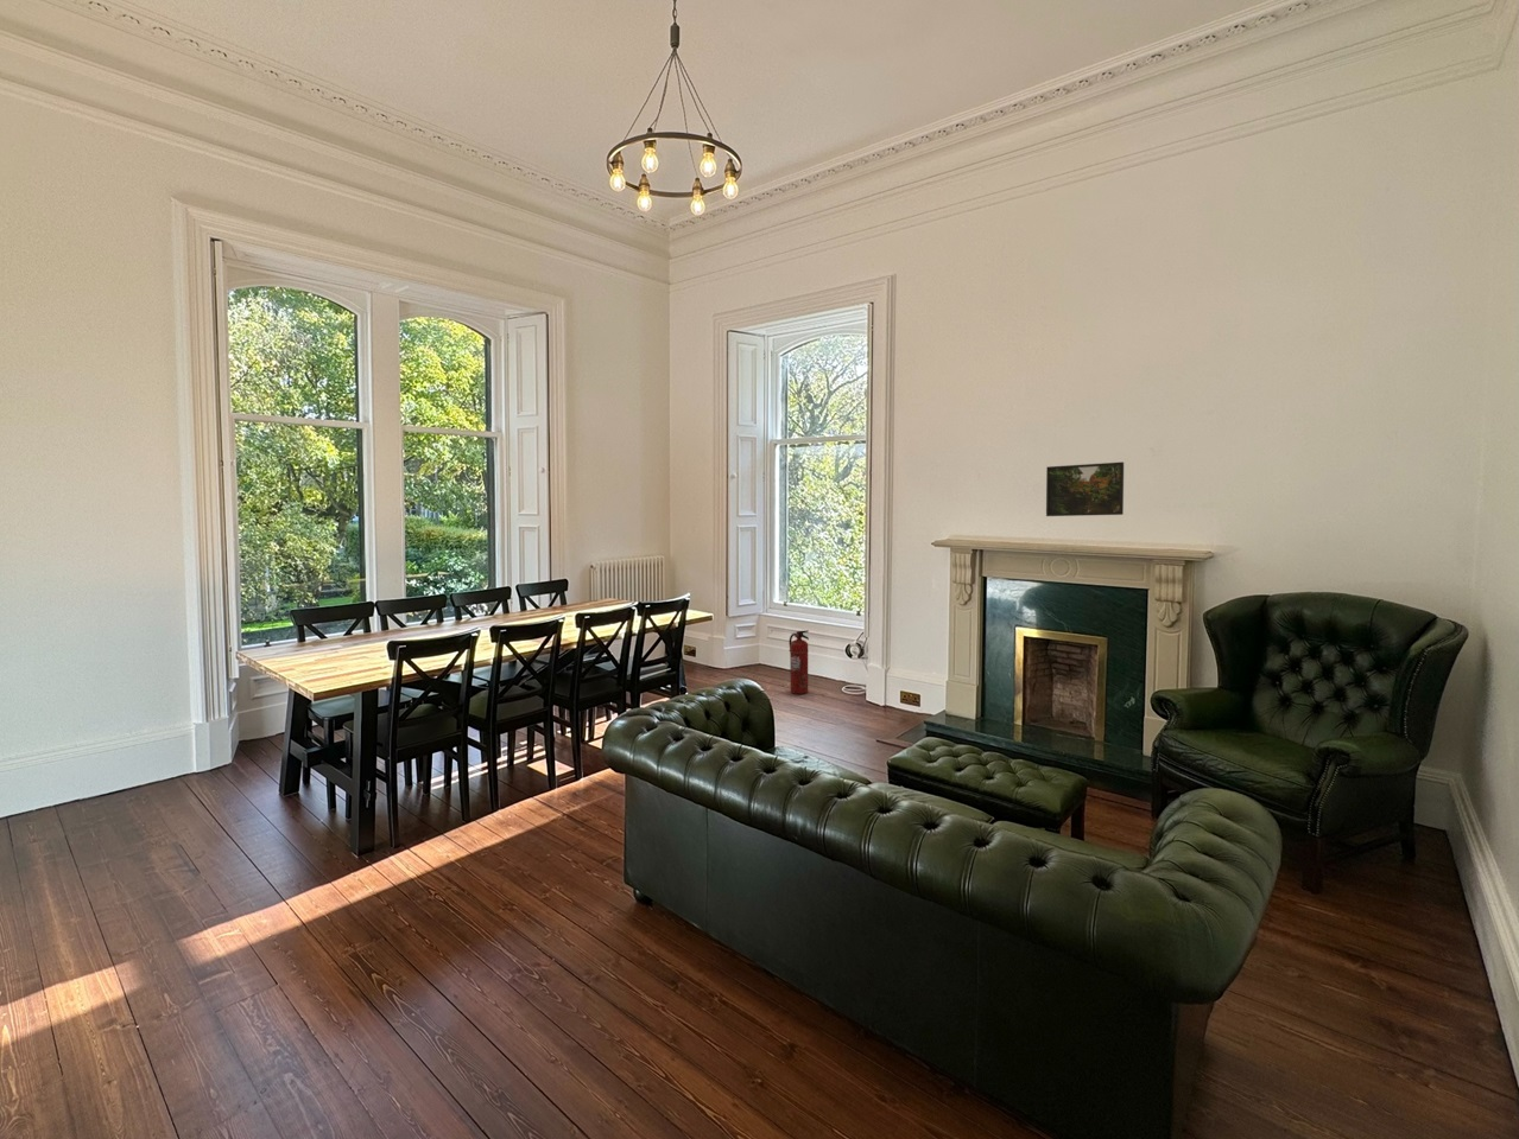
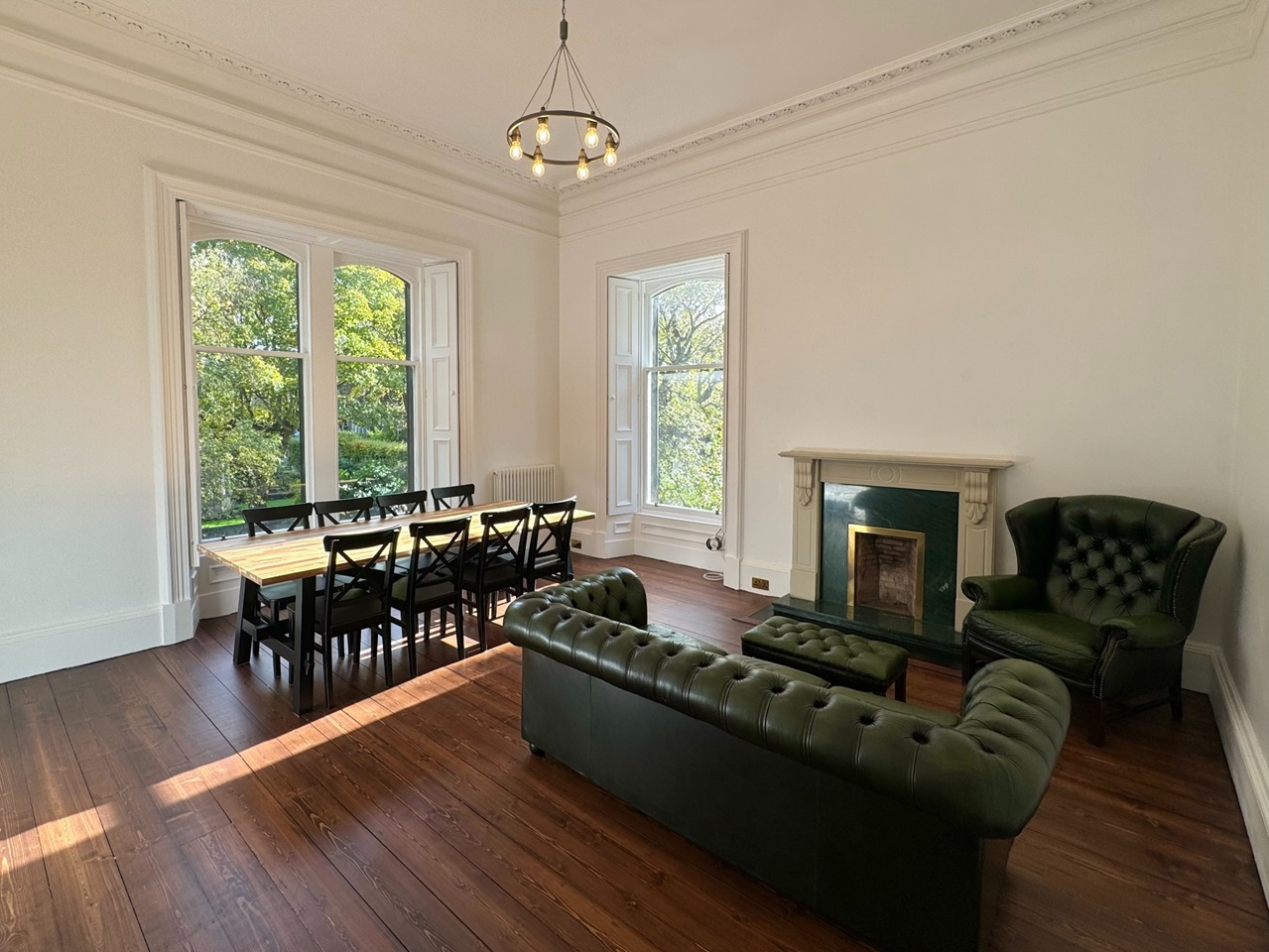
- fire extinguisher (798, 660)
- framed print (1083, 491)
